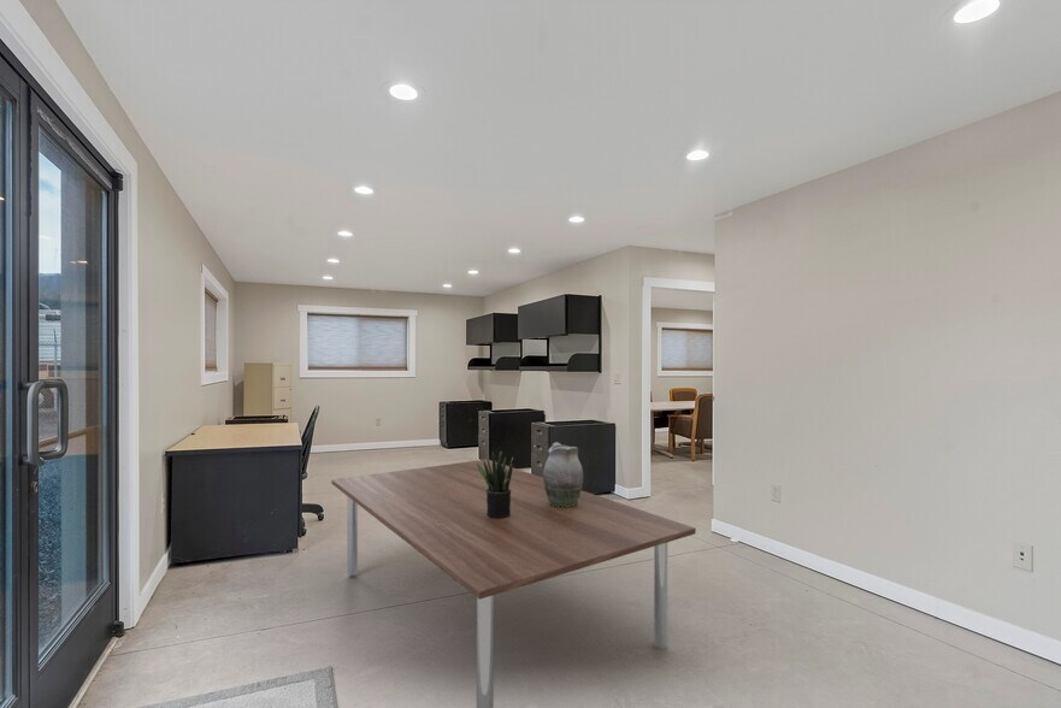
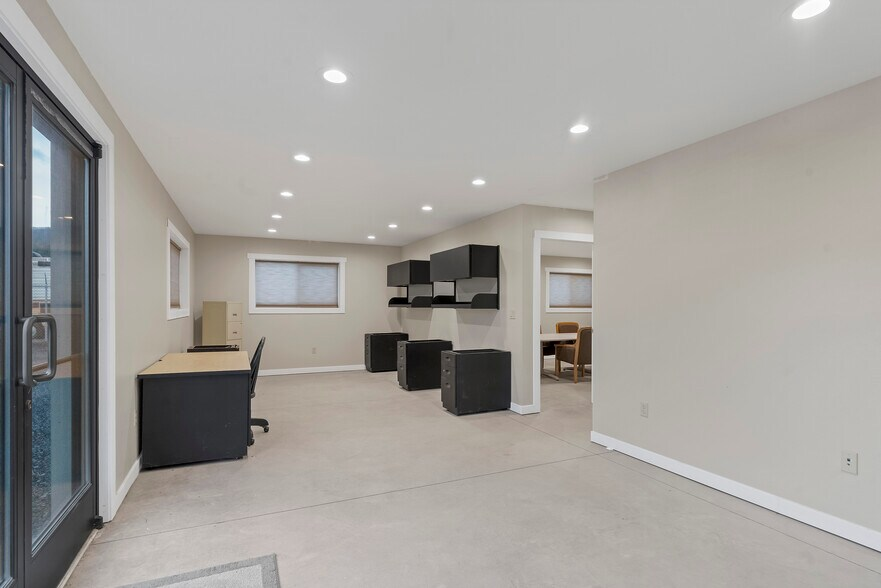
- potted plant (495, 482)
- dining table (484, 553)
- pitcher (559, 472)
